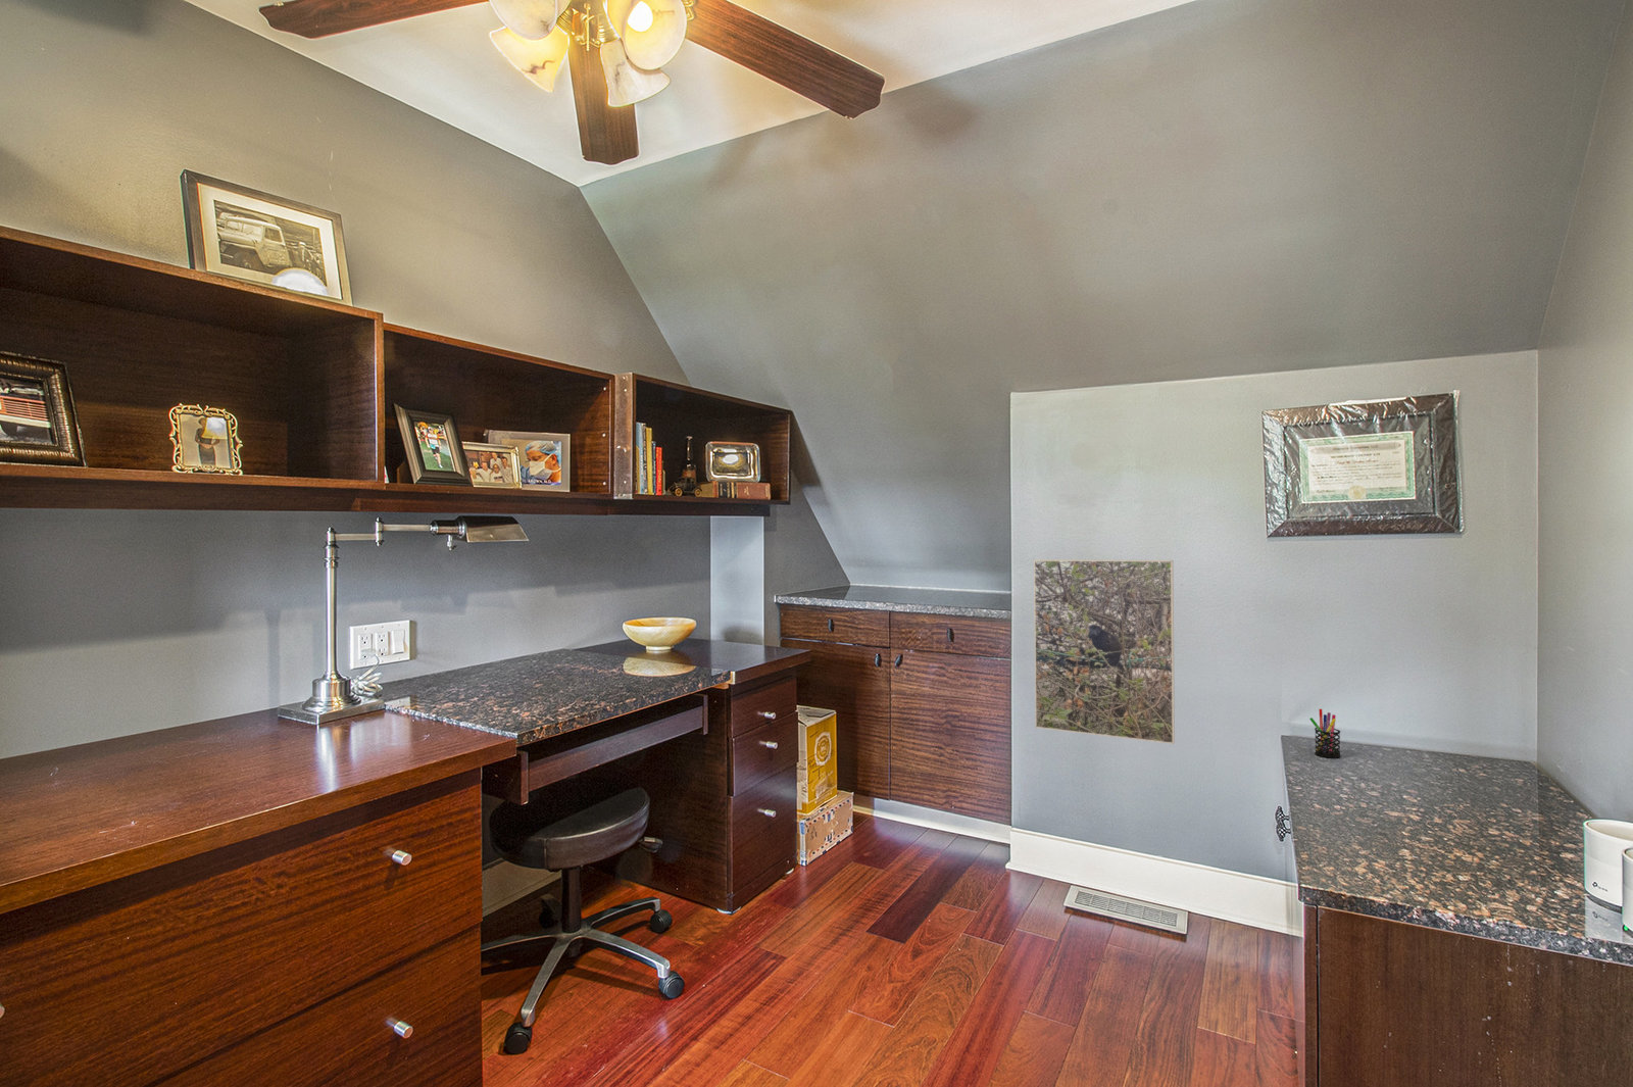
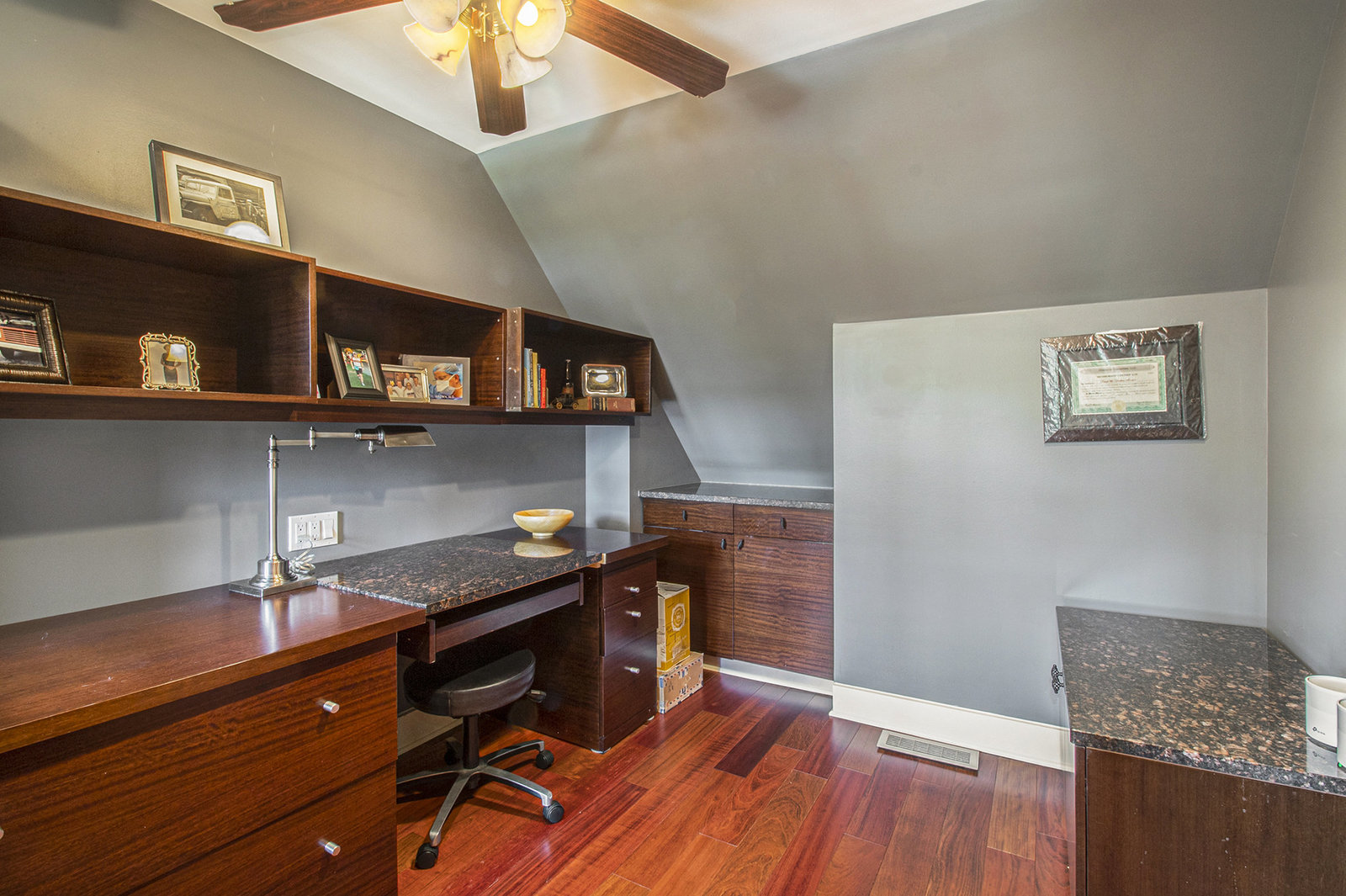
- pen holder (1324, 733)
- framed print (1102, 647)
